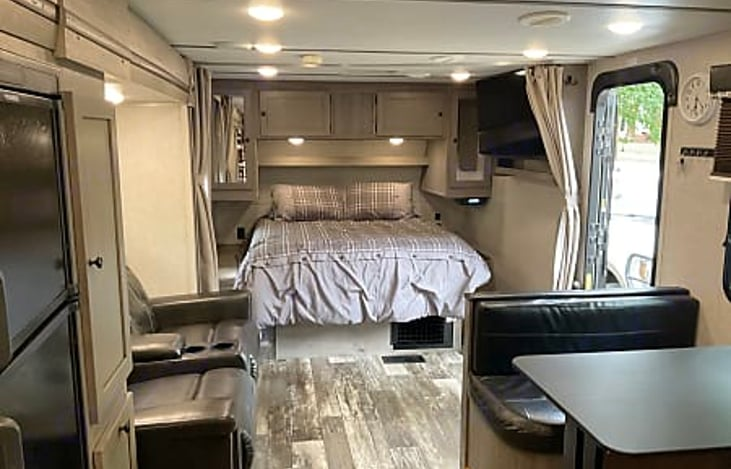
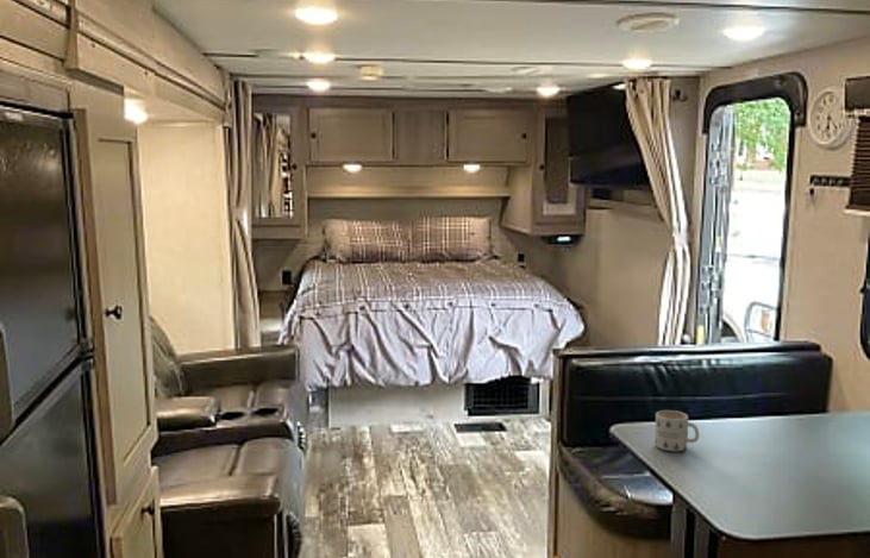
+ mug (677, 432)
